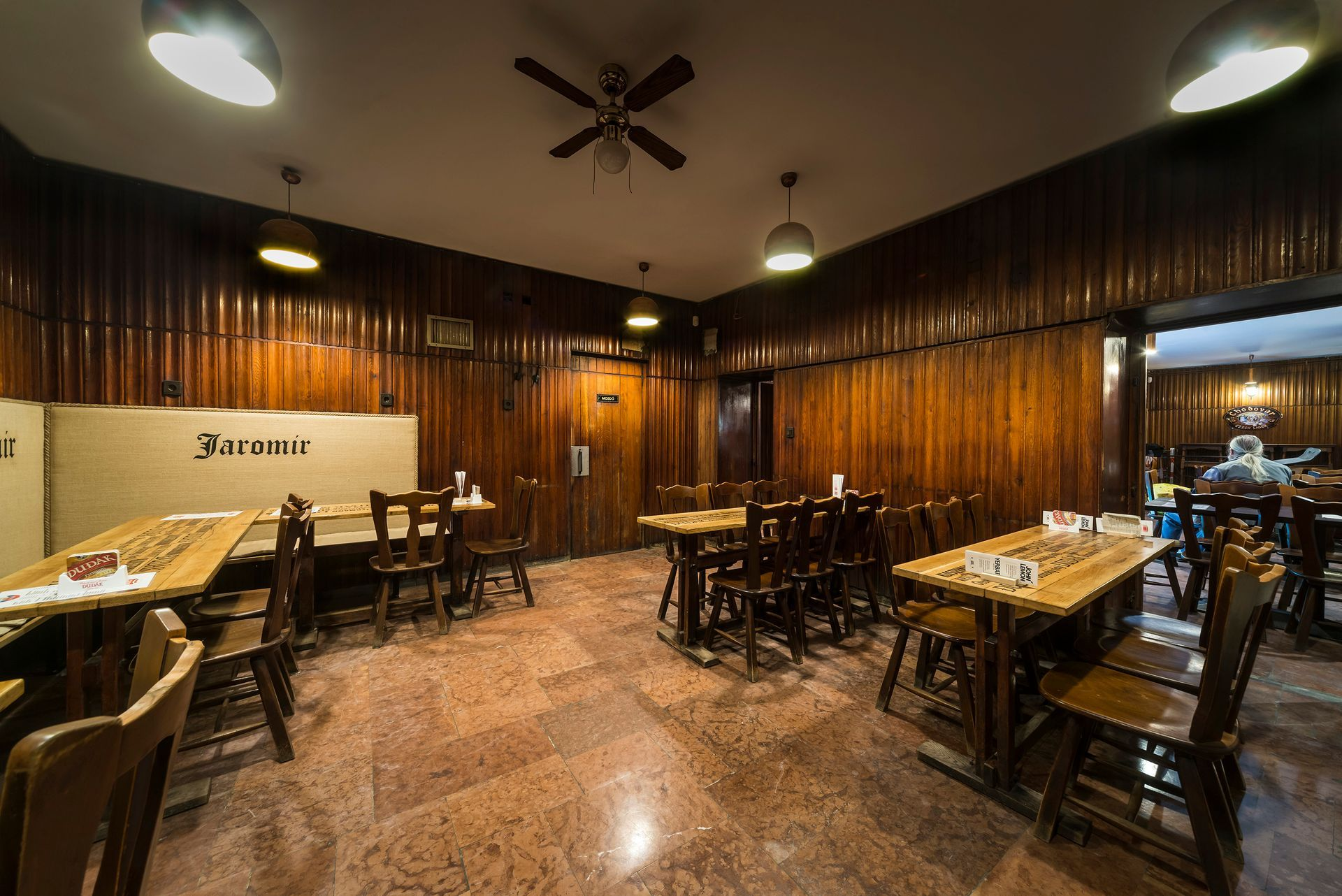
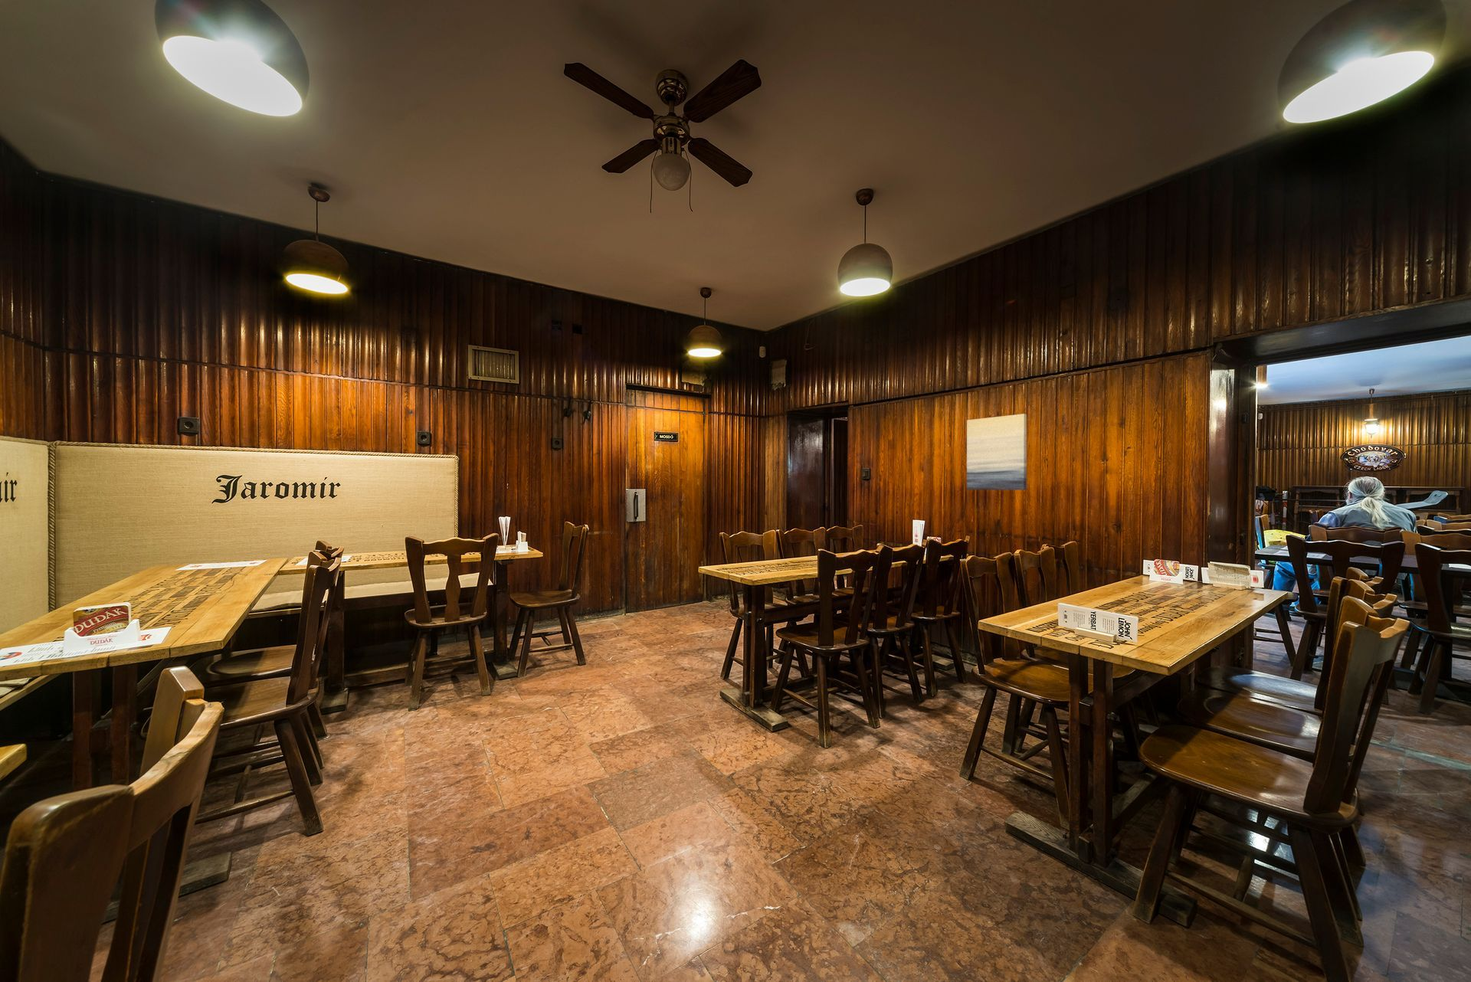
+ wall art (995, 454)
